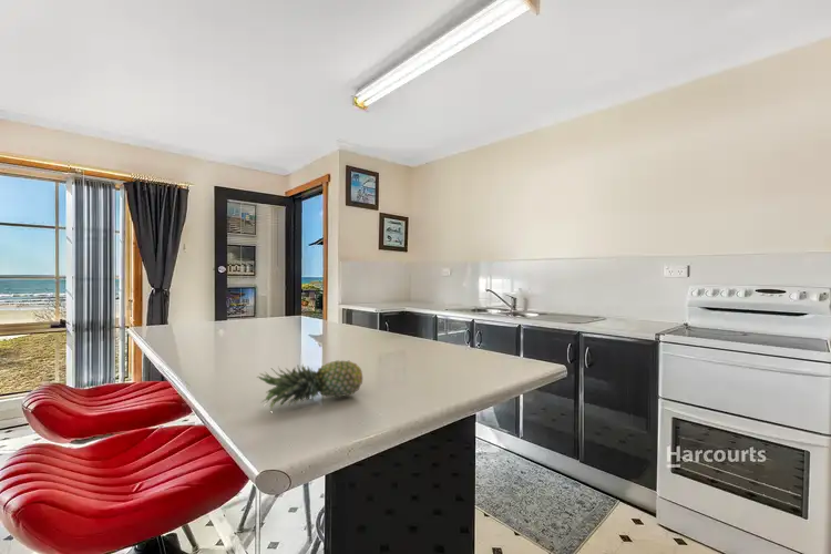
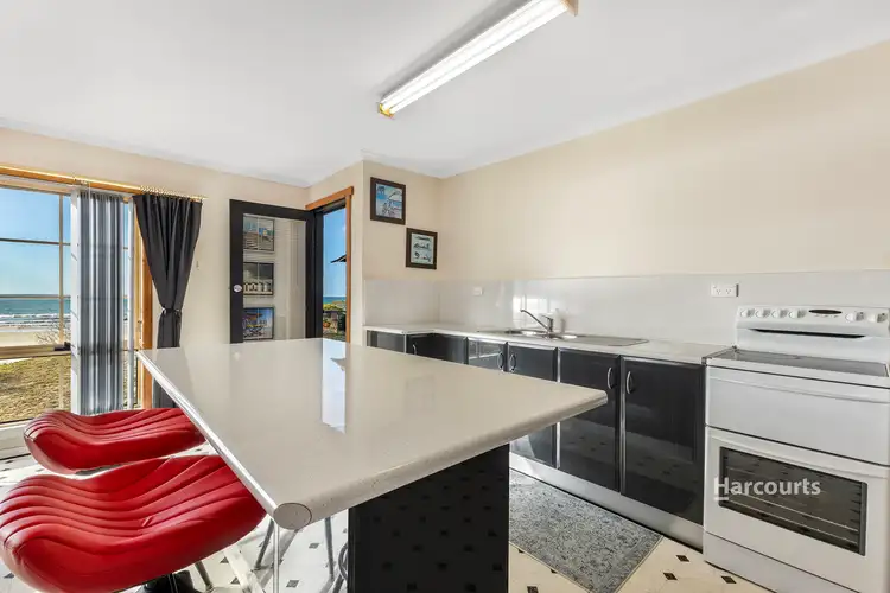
- fruit (311, 381)
